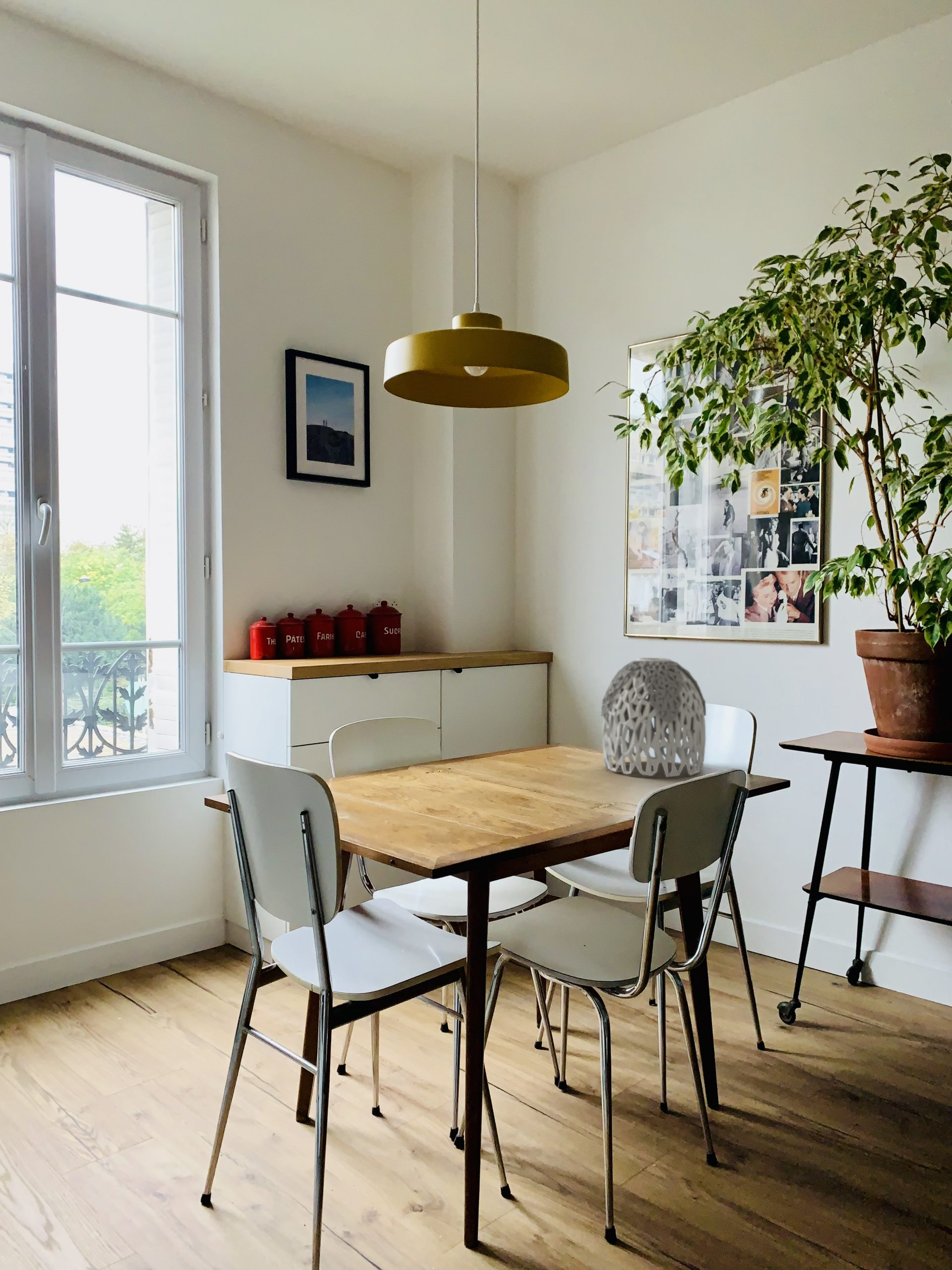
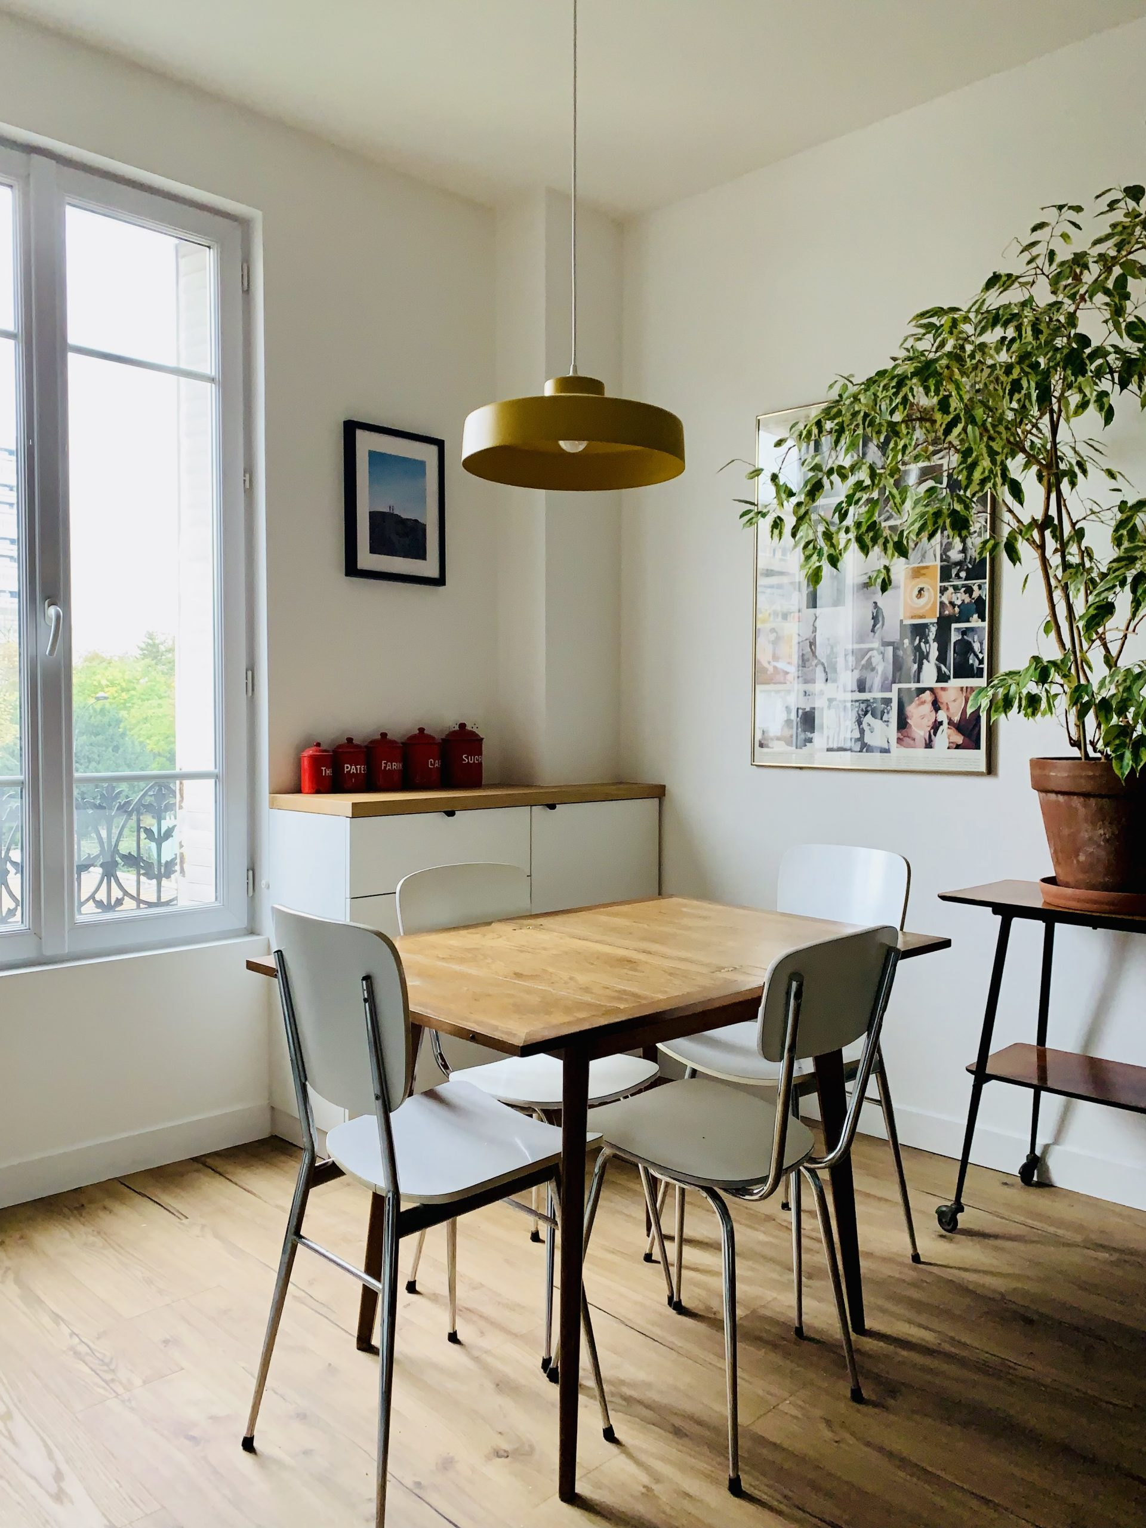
- vase (653, 713)
